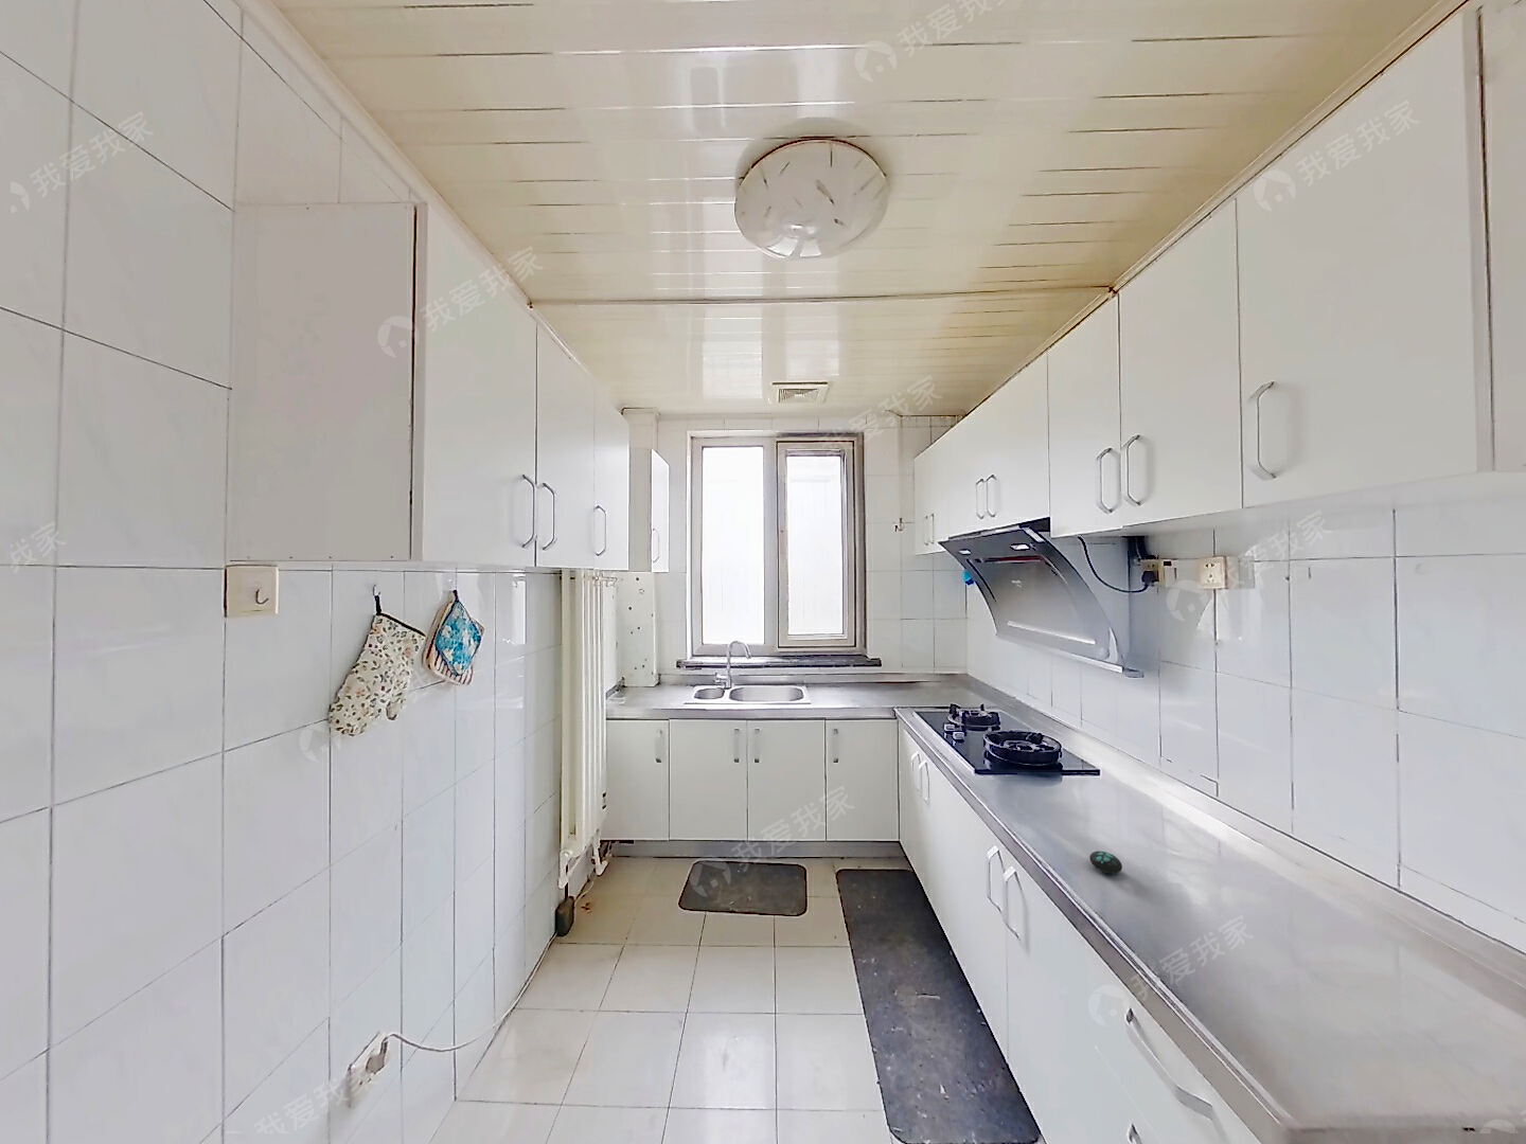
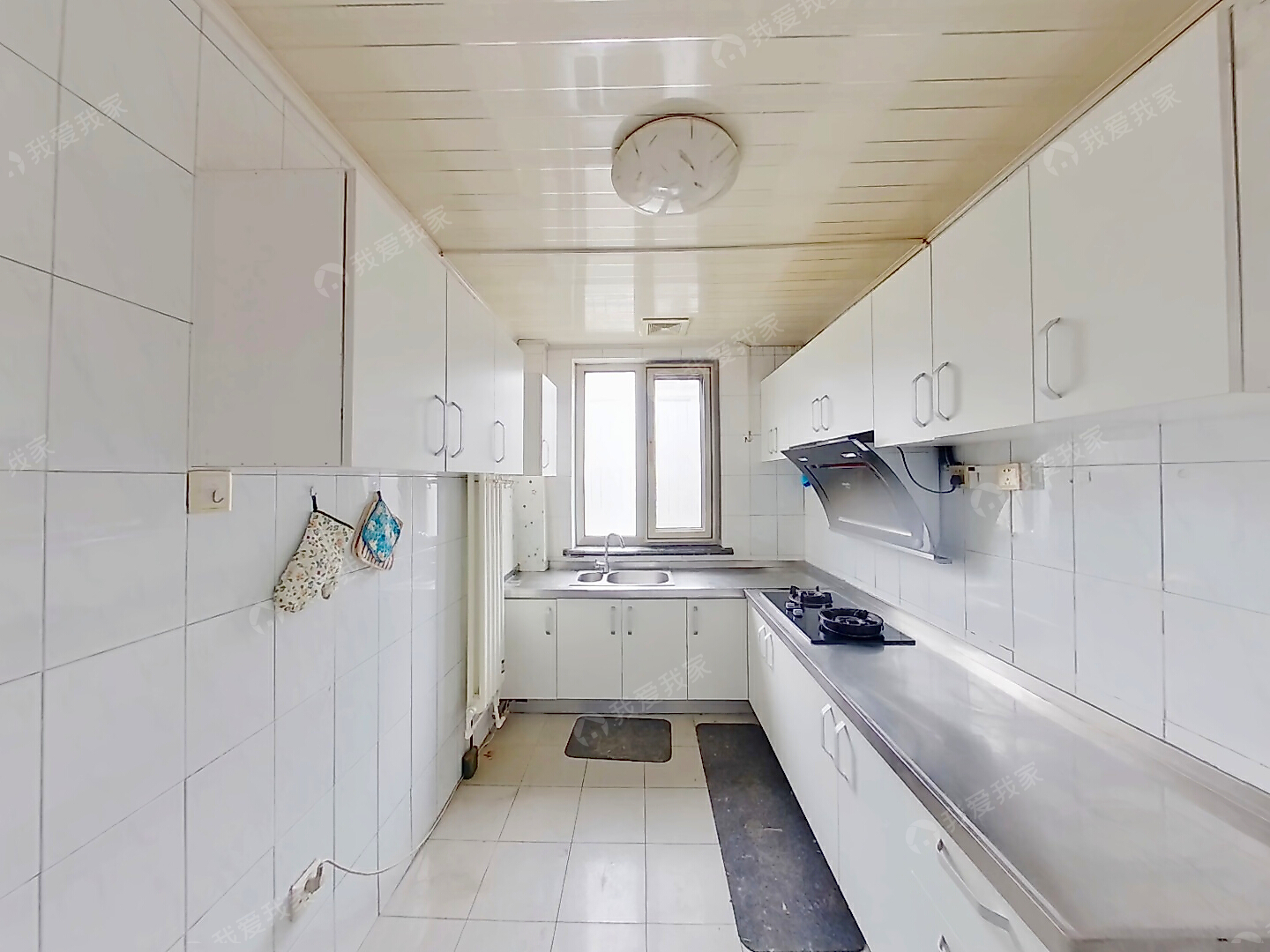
- decorative egg (1105, 862)
